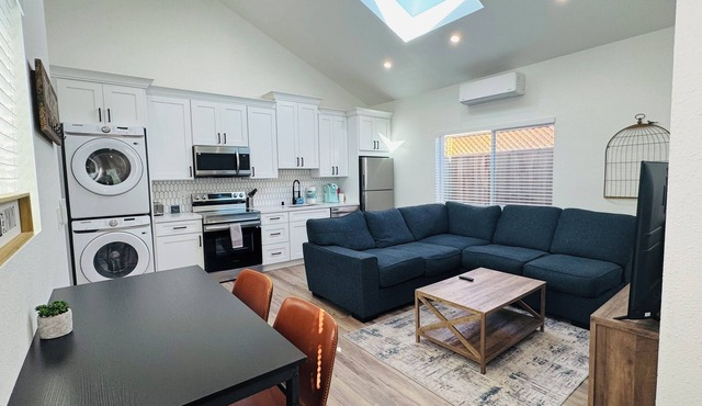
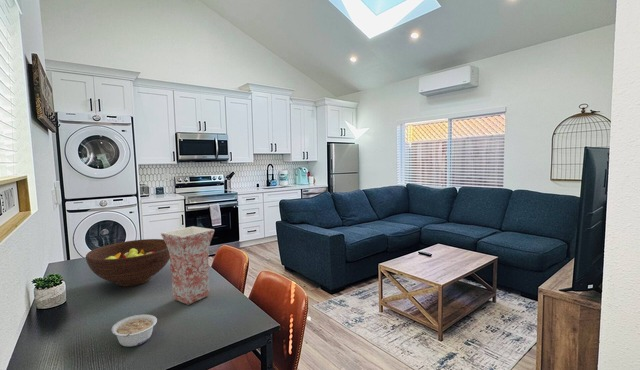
+ vase (189, 264)
+ legume (135, 330)
+ fruit bowl (133, 264)
